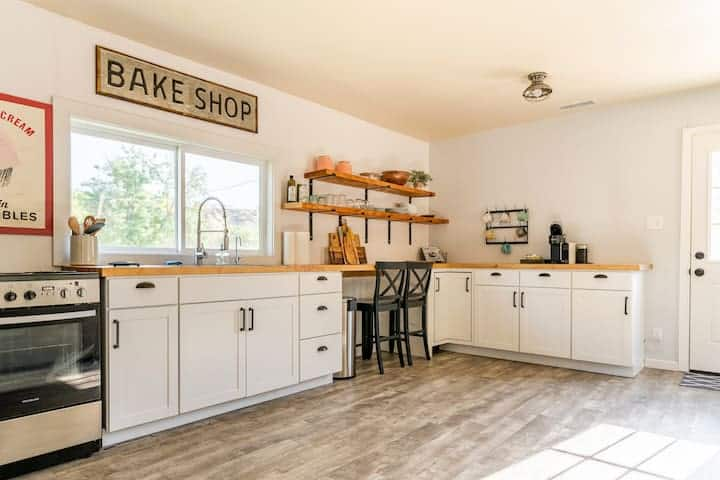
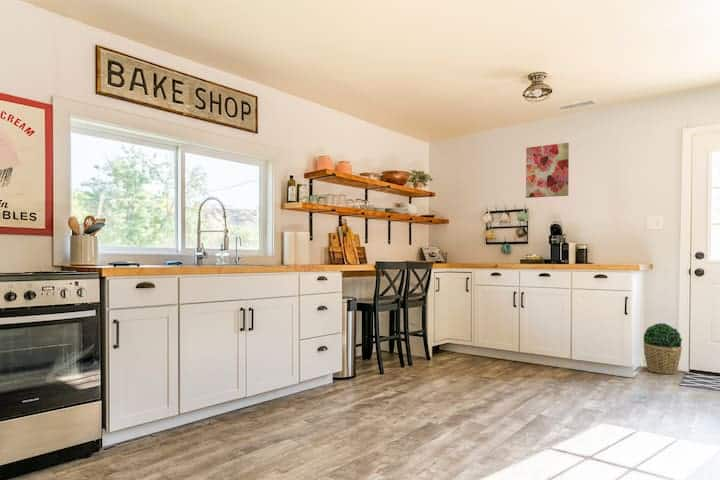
+ potted plant (662, 347)
+ wall art (546, 171)
